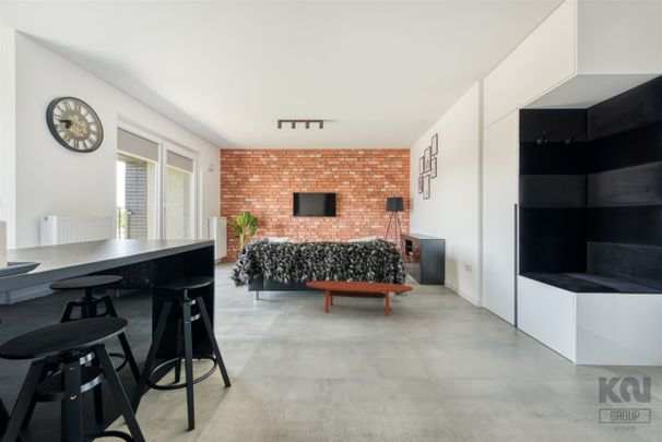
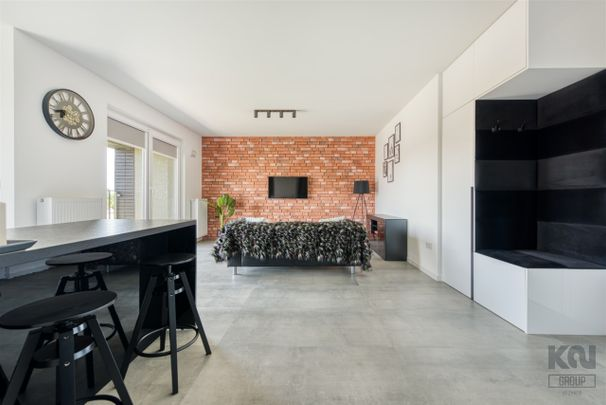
- coffee table (357, 297)
